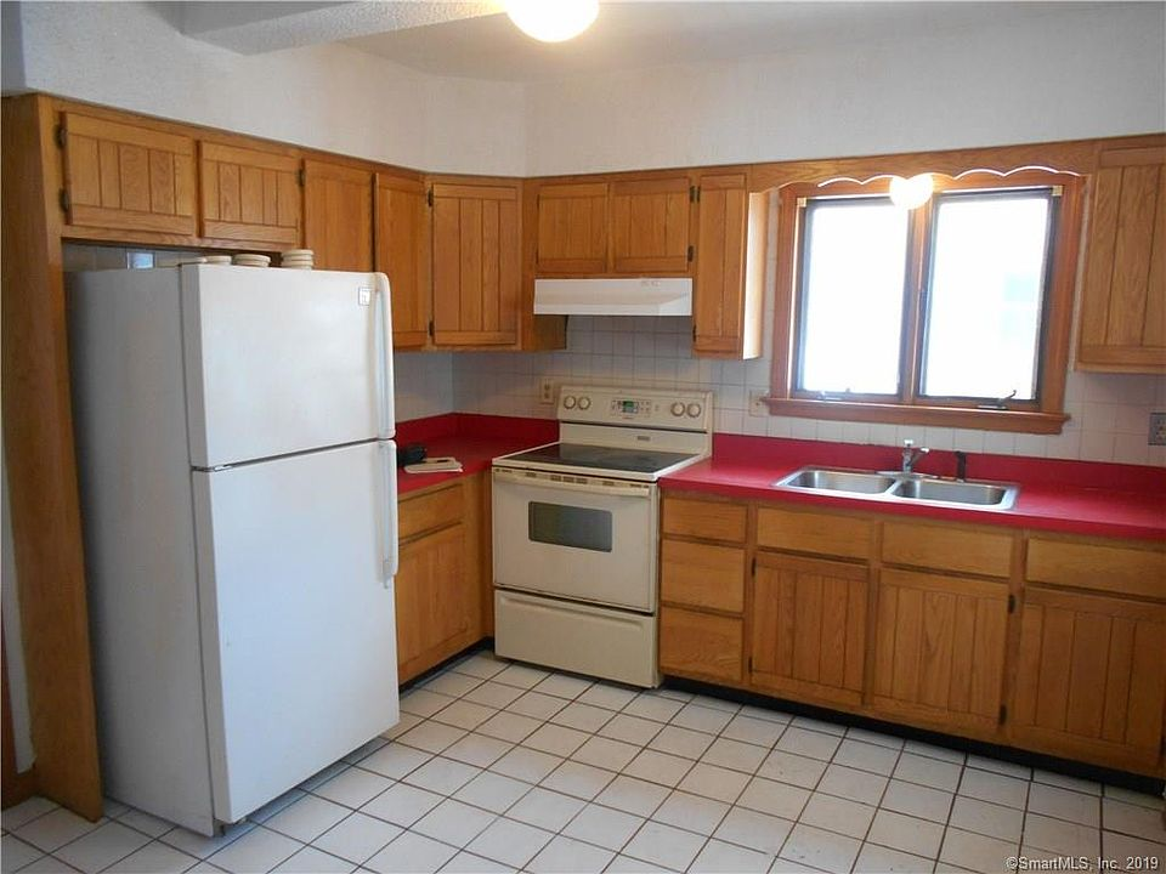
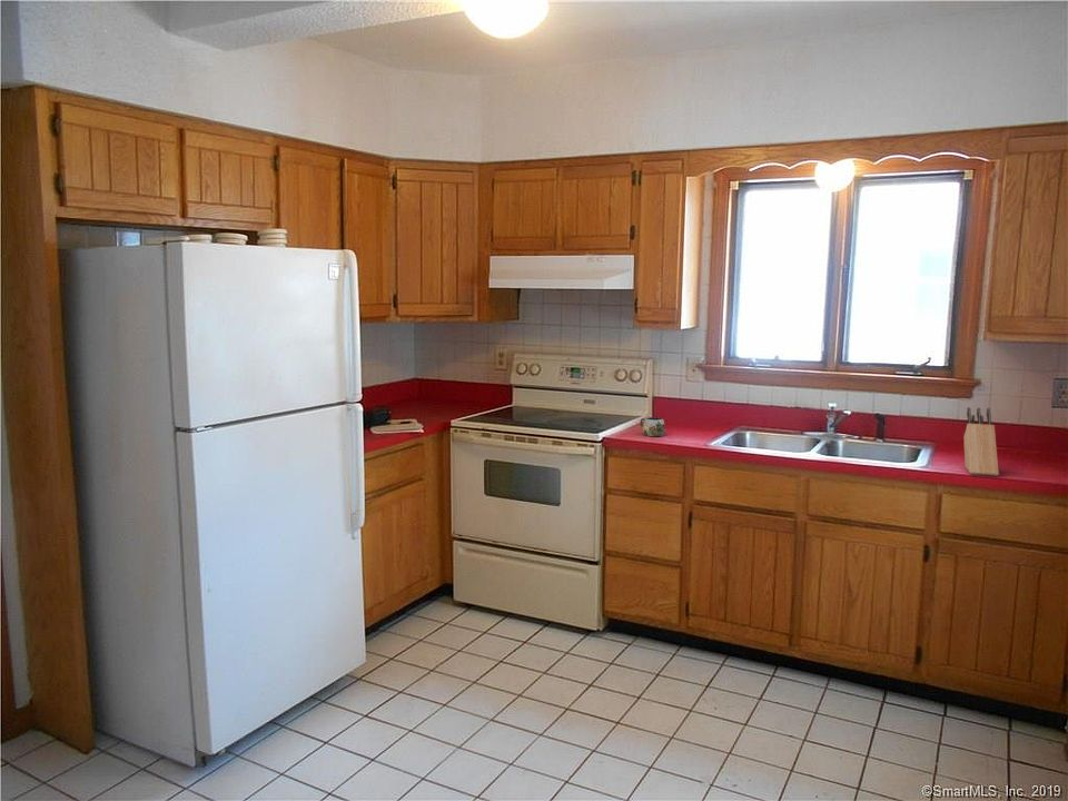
+ knife block (980, 439)
+ mug (651, 426)
